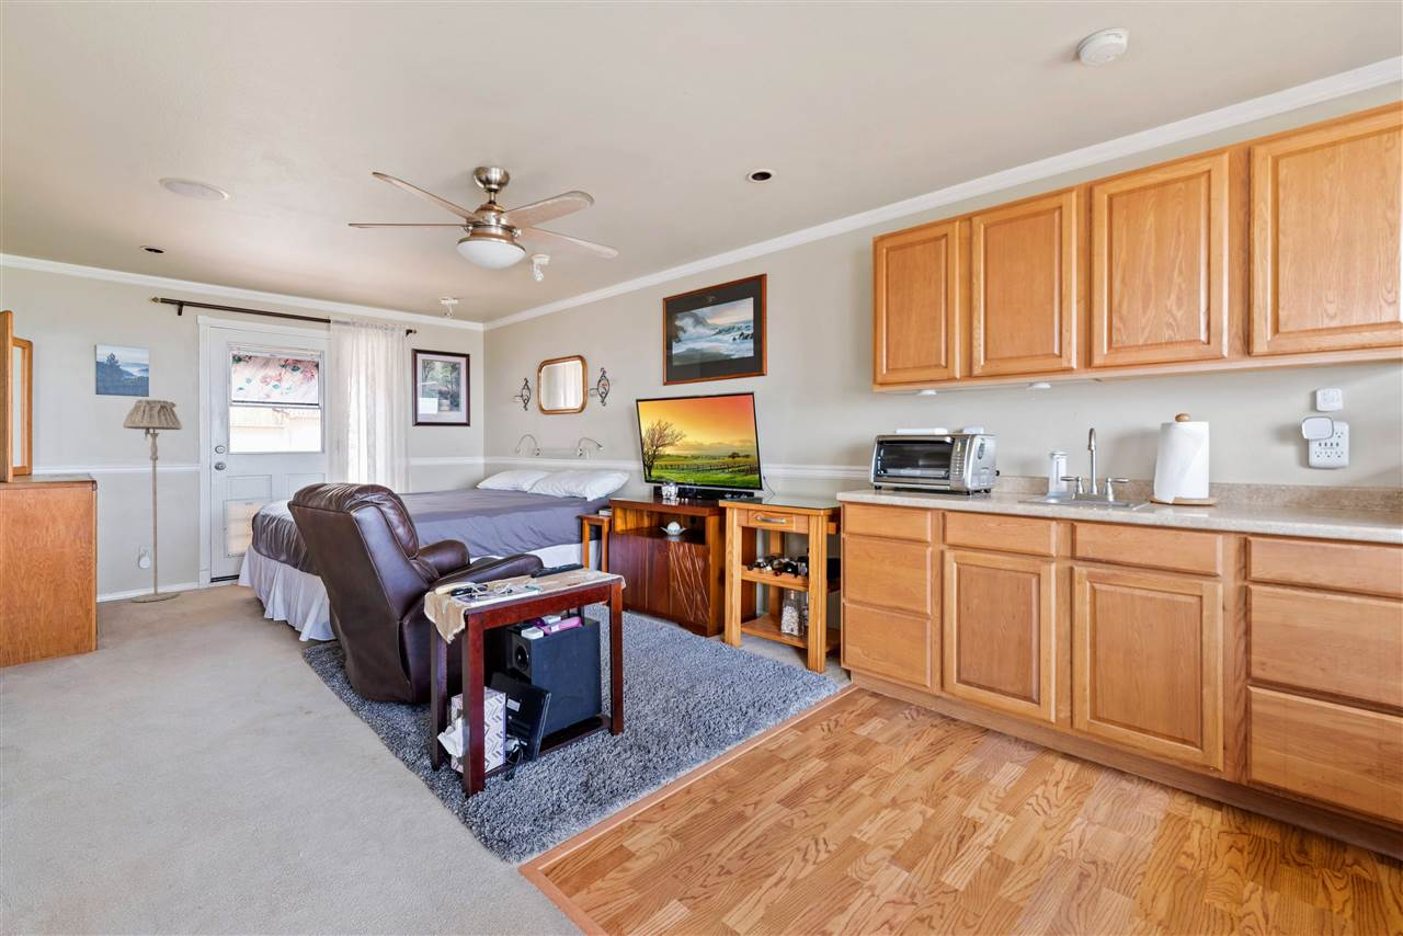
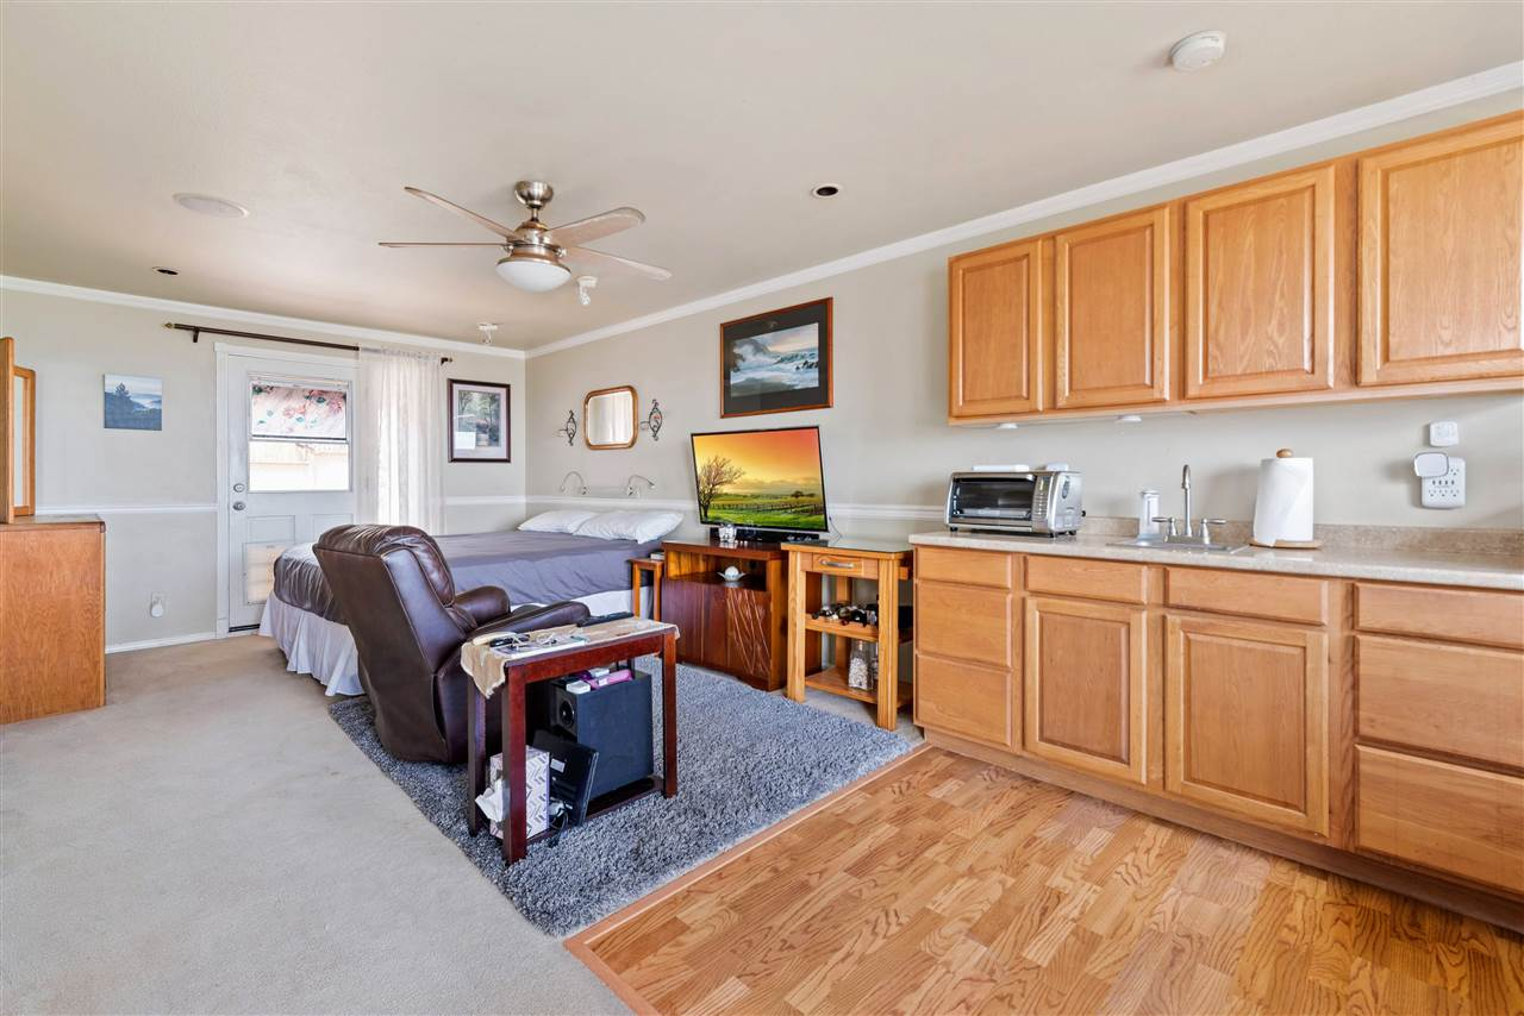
- floor lamp (153, 499)
